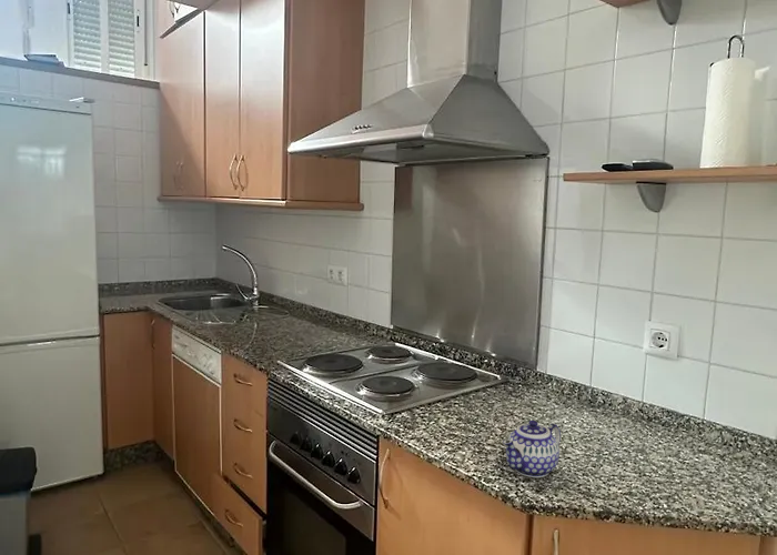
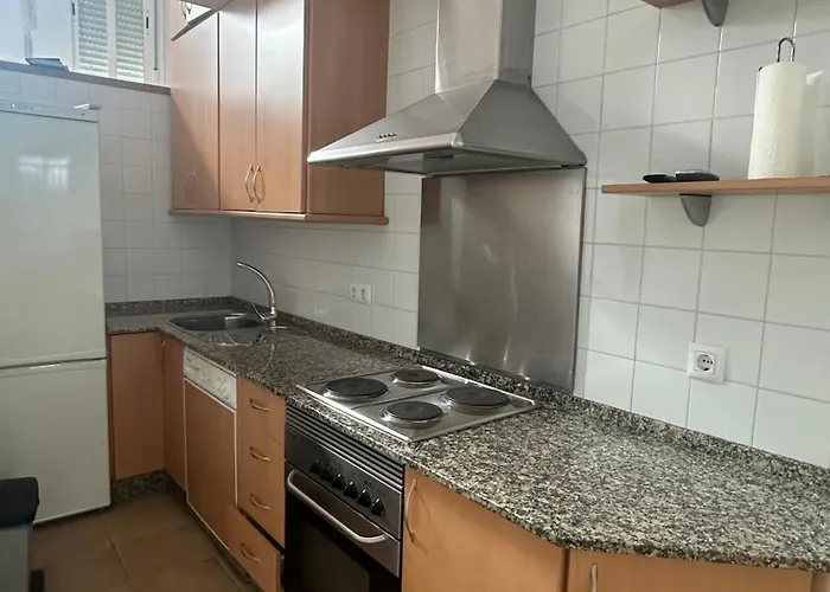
- teapot (532, 445)
